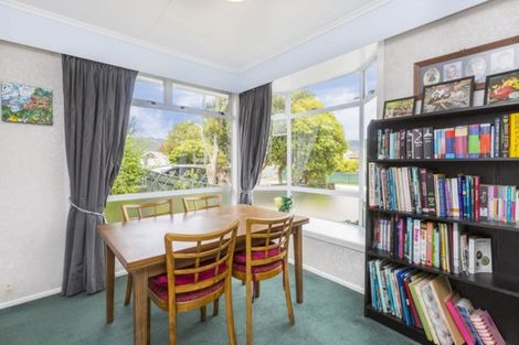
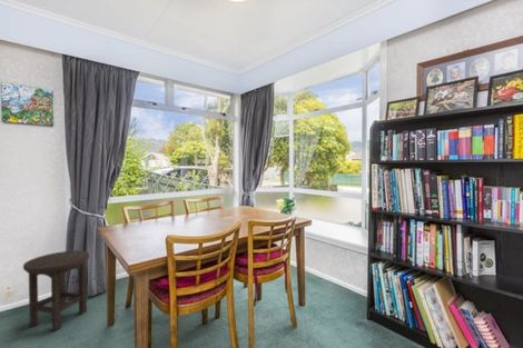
+ stool (58, 288)
